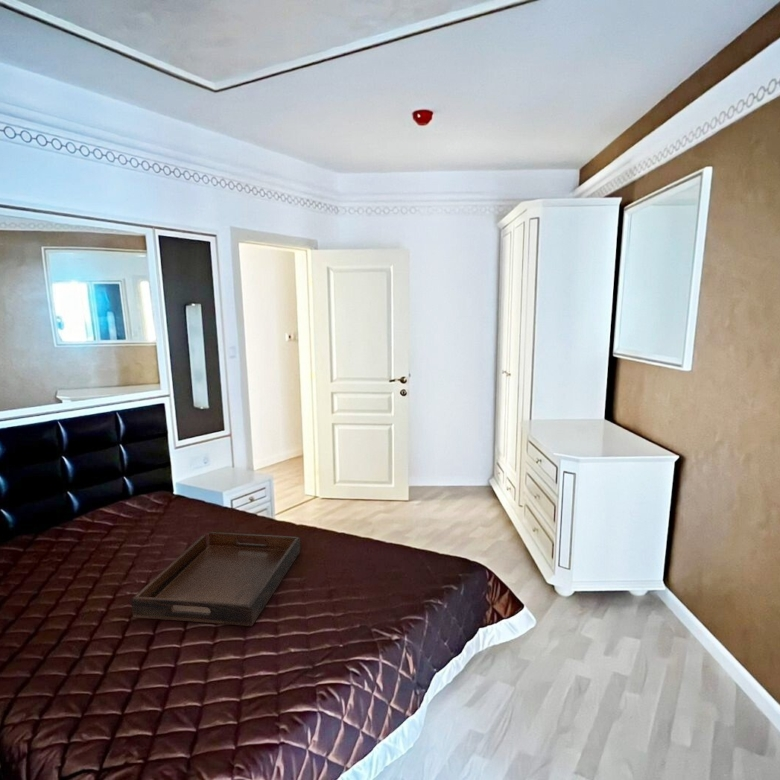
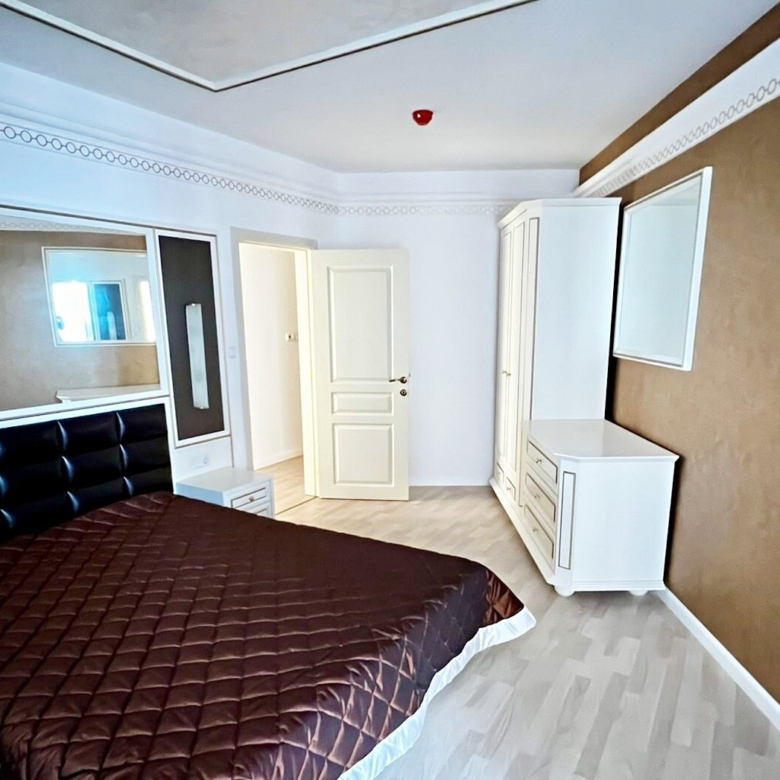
- serving tray (226, 572)
